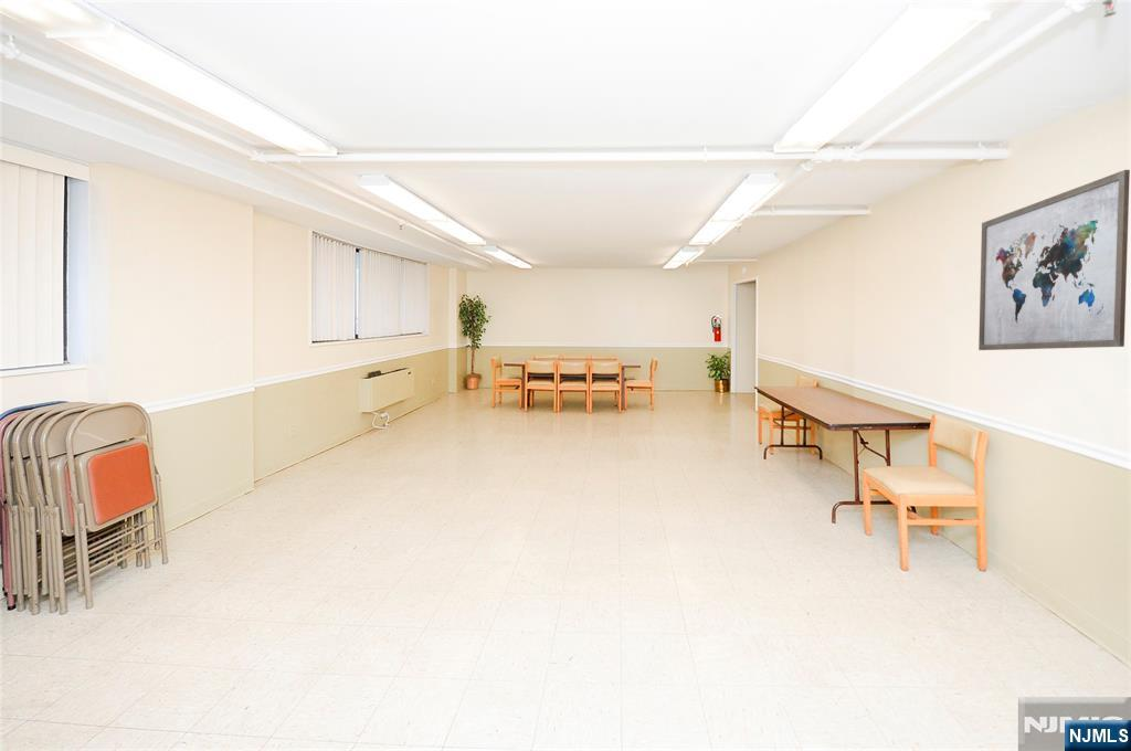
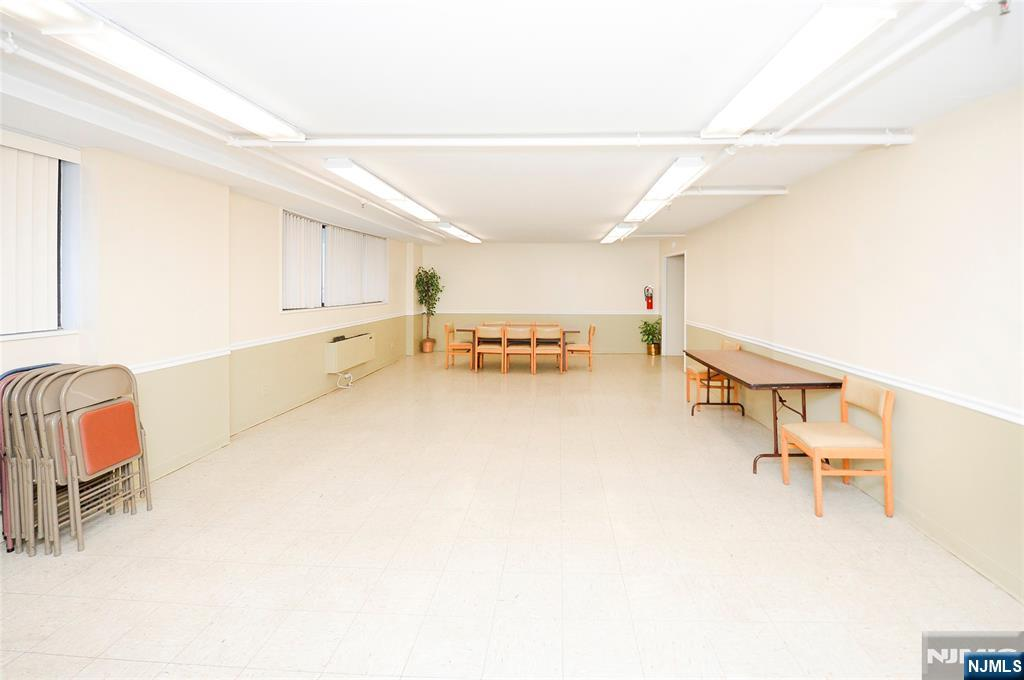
- wall art (1042, 274)
